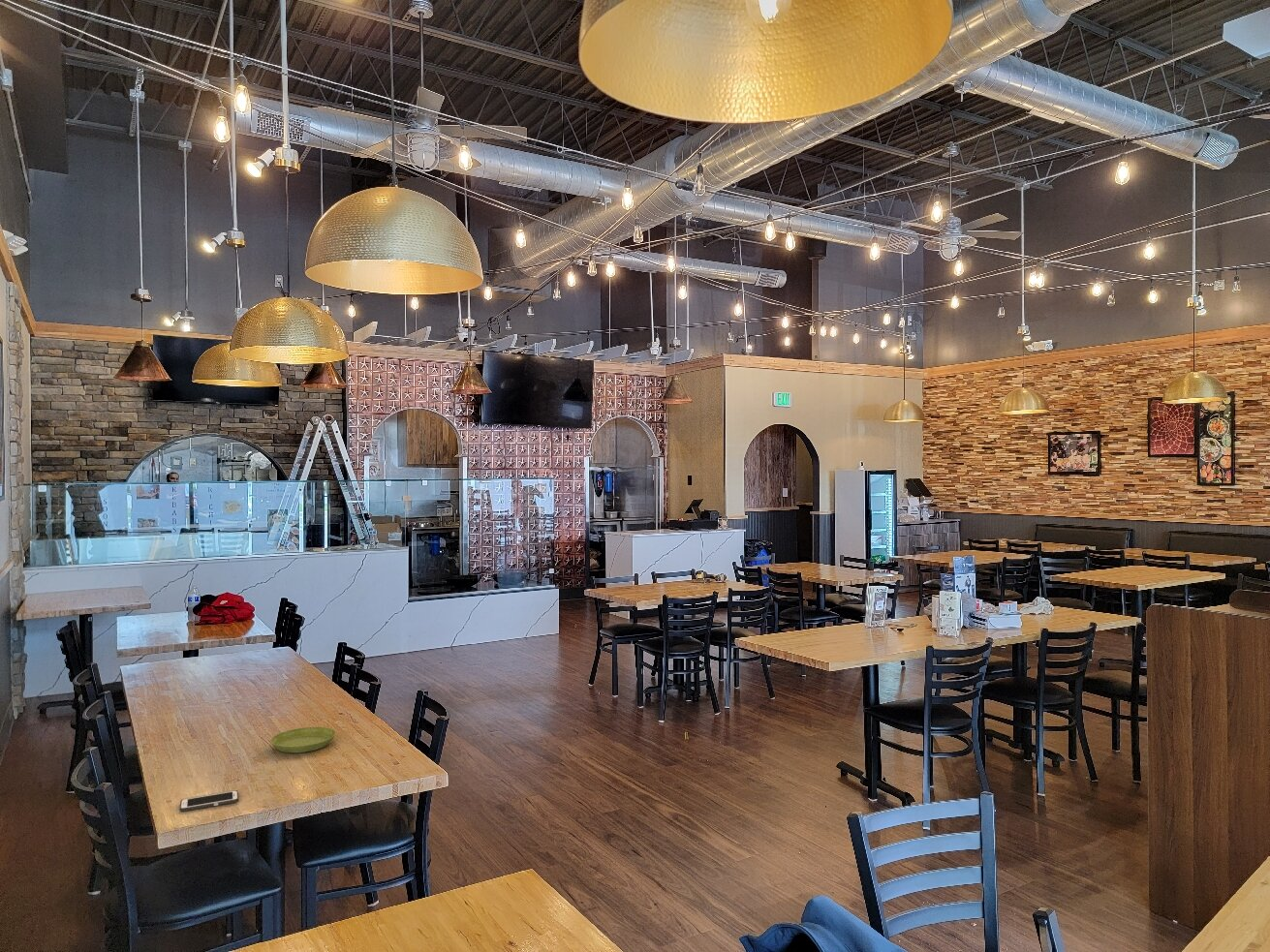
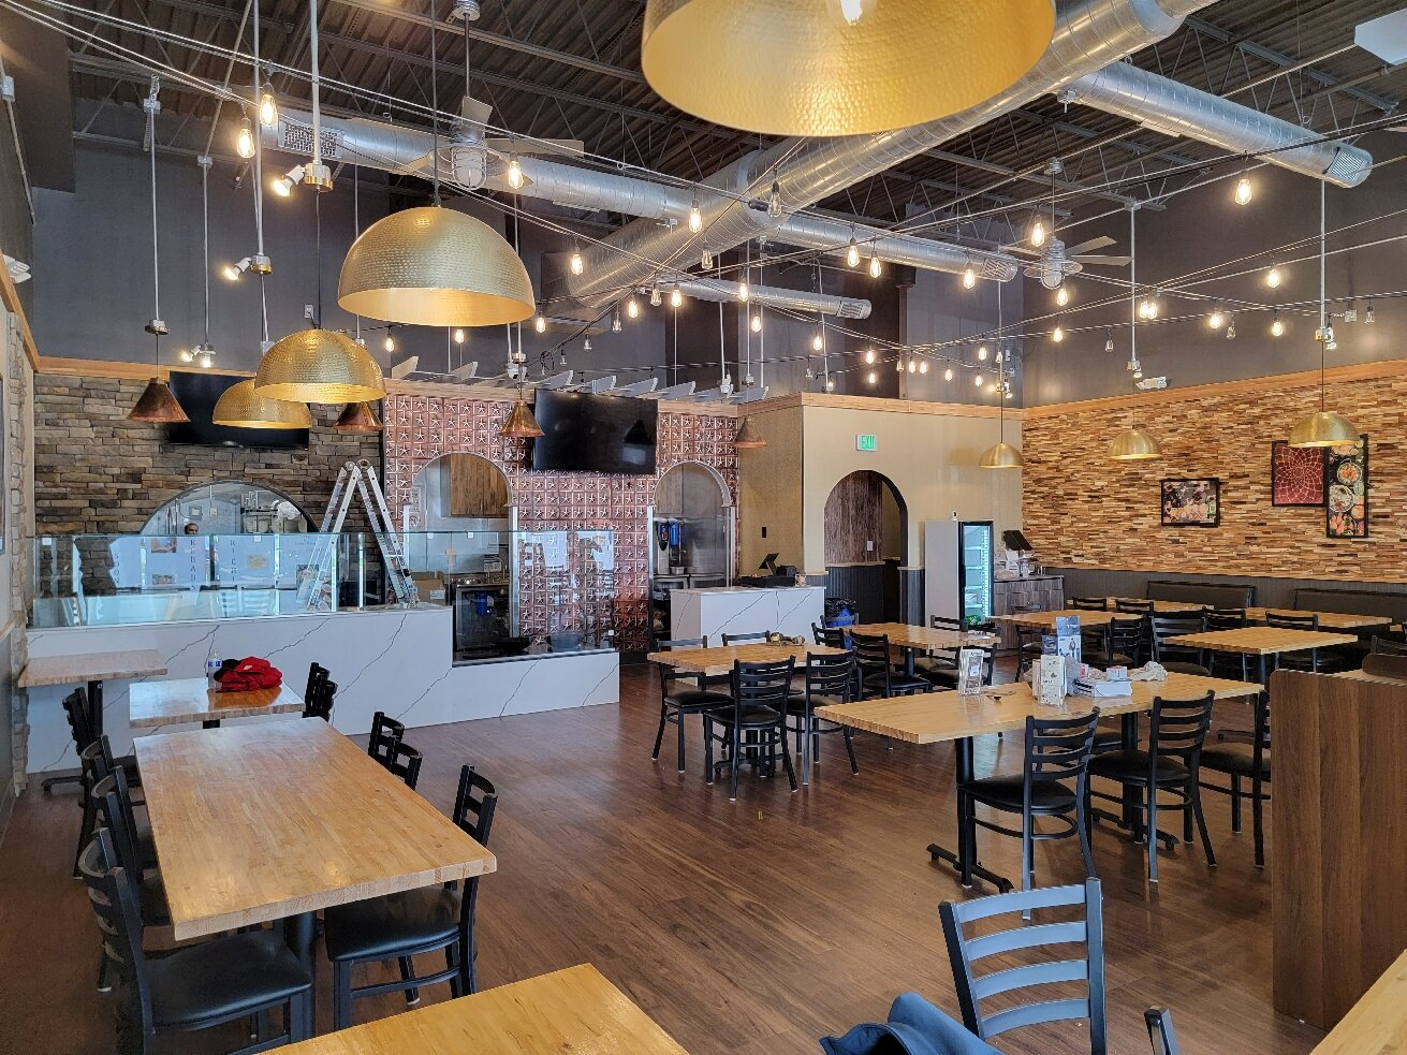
- cell phone (209, 800)
- saucer (303, 740)
